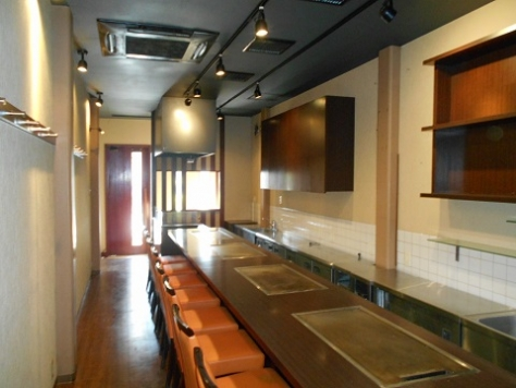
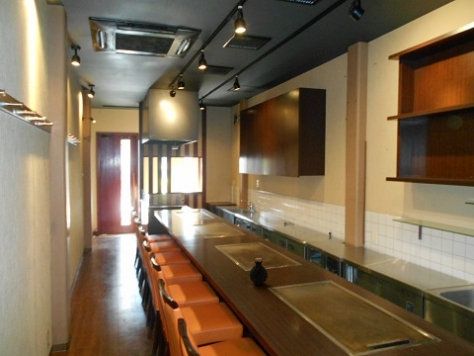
+ bottle (258, 271)
